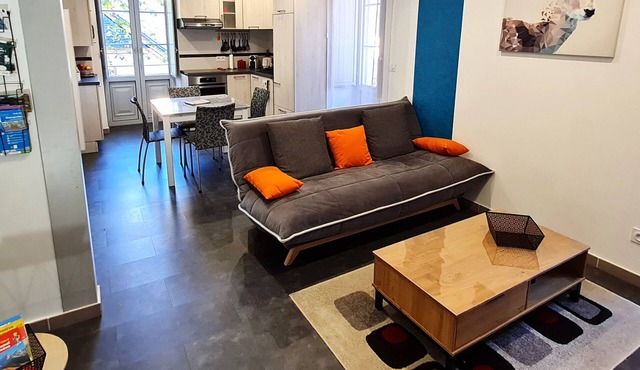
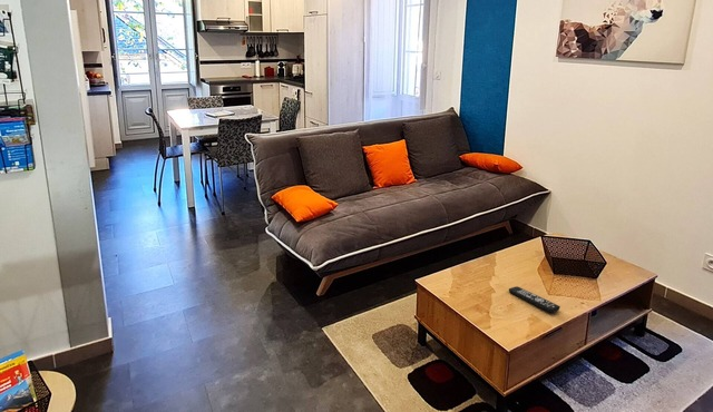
+ remote control (533, 298)
